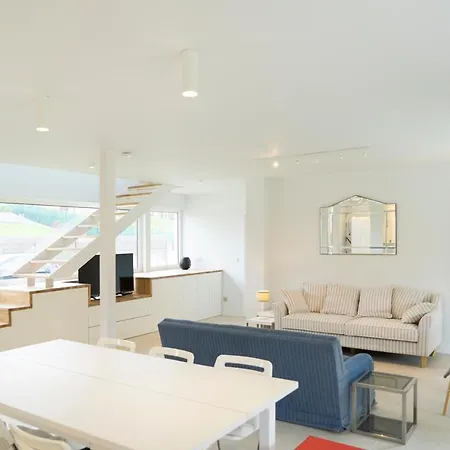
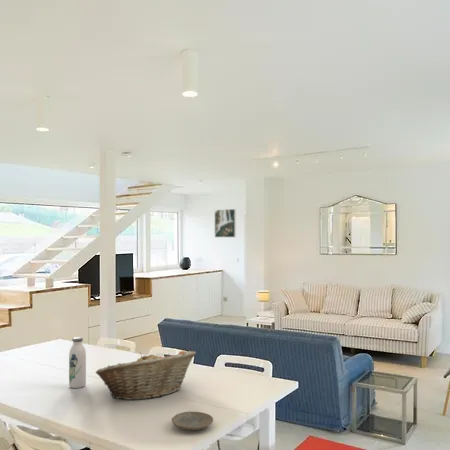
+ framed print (224, 223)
+ water bottle (77, 361)
+ fruit basket (147, 370)
+ plate (192, 422)
